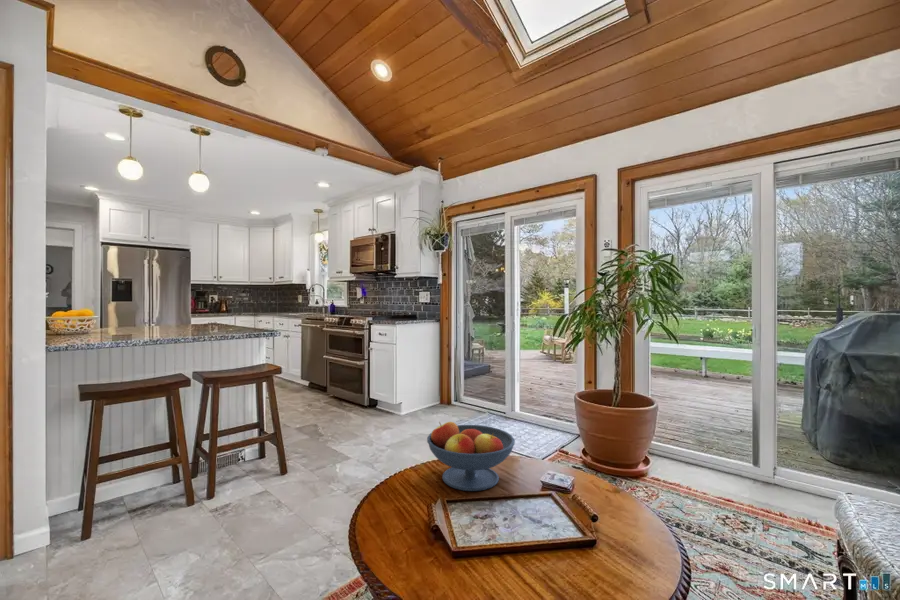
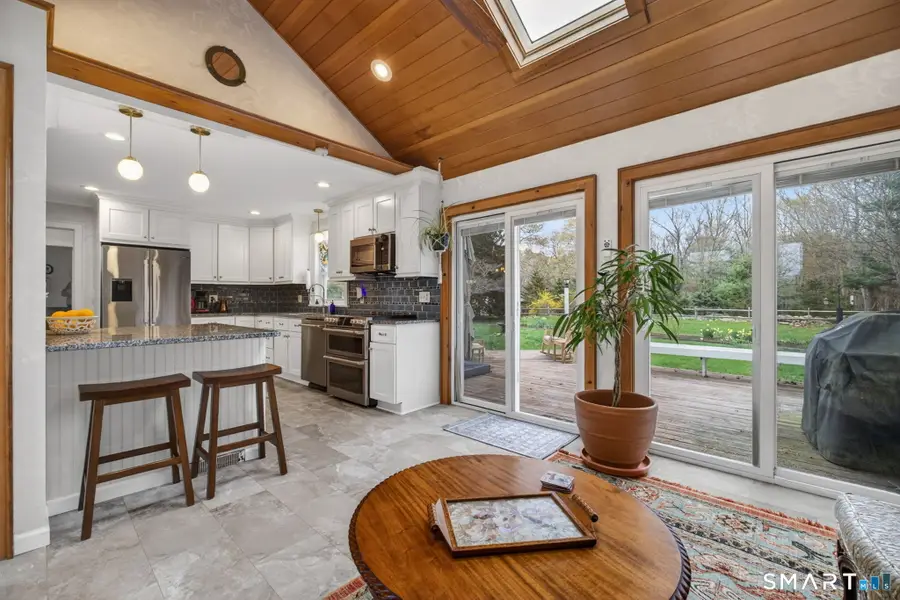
- fruit bowl (470, 450)
